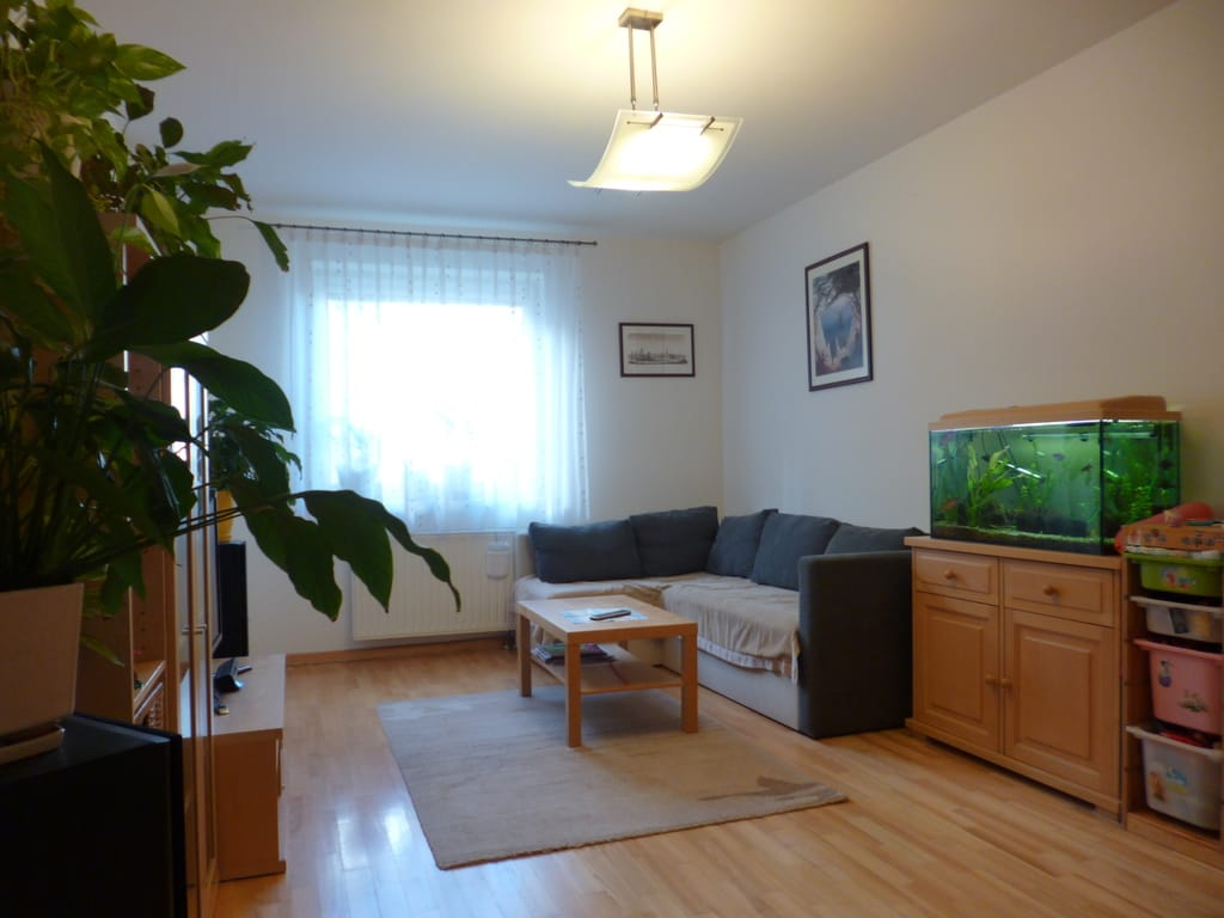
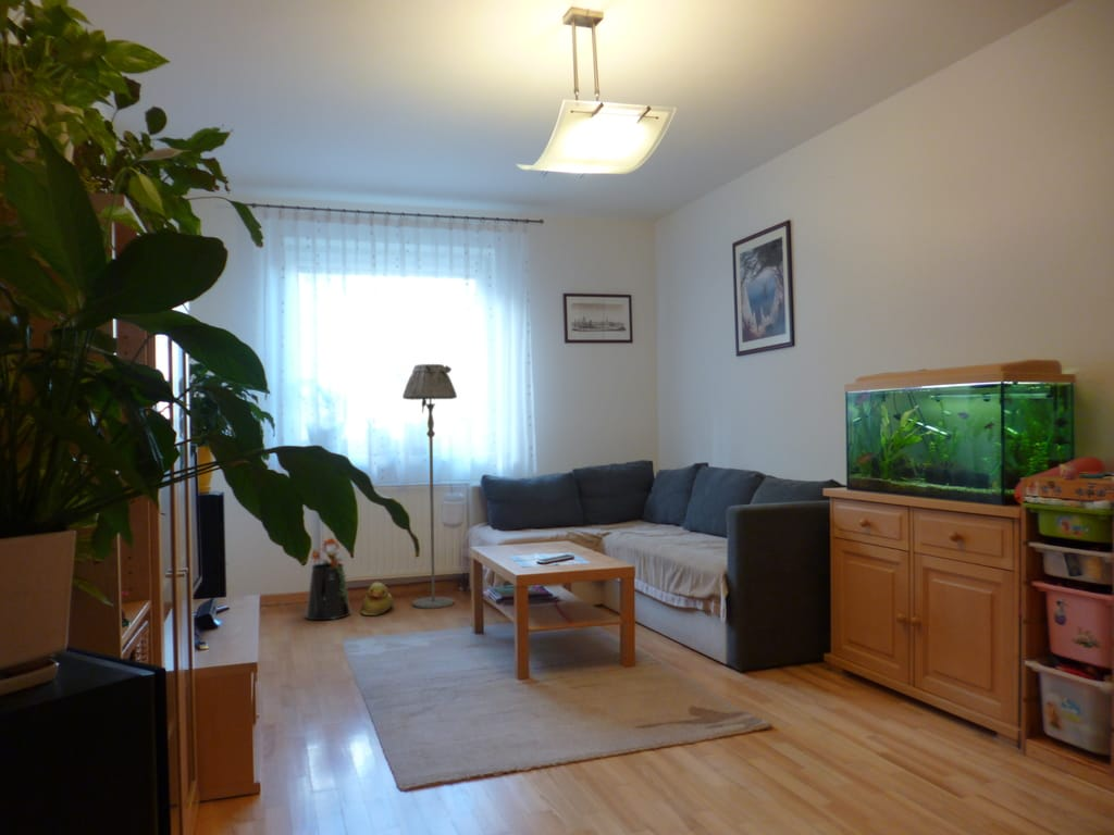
+ rubber duck (376, 595)
+ floor lamp (431, 484)
+ watering can (327, 577)
